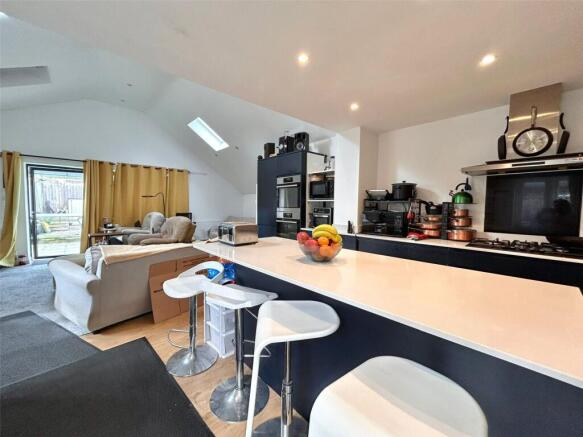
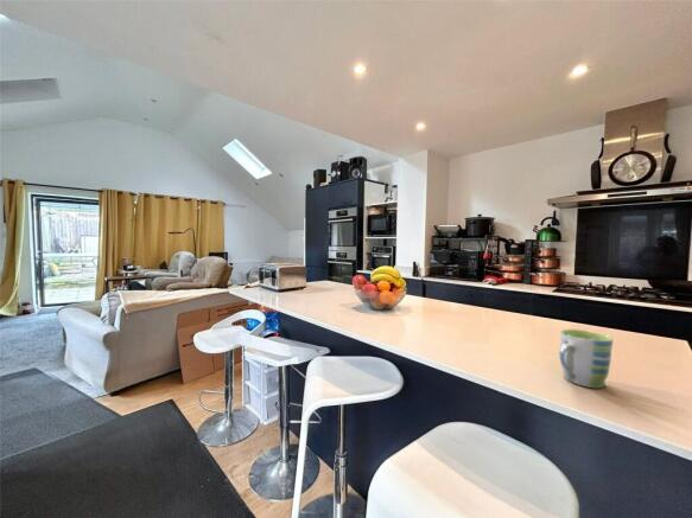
+ mug (579, 358)
